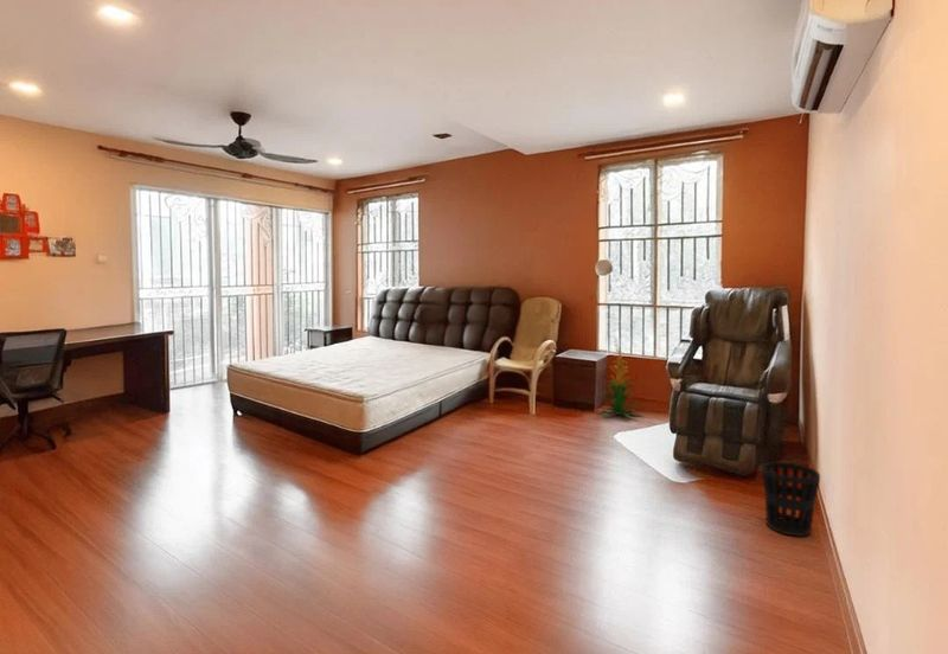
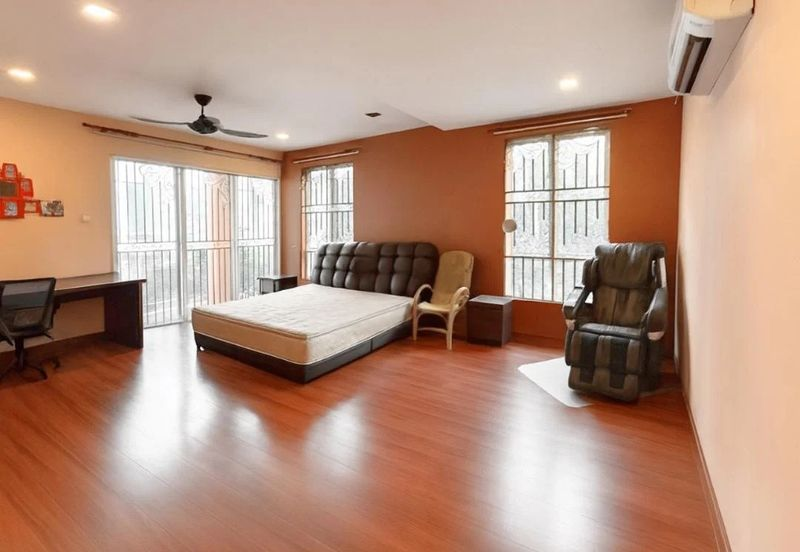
- indoor plant (619, 382)
- wastebasket (789, 499)
